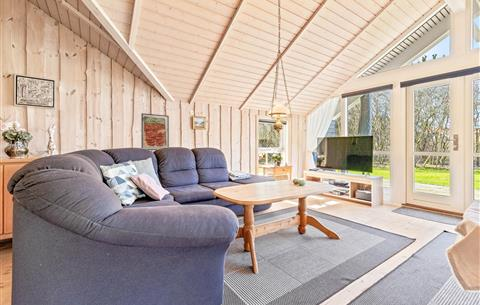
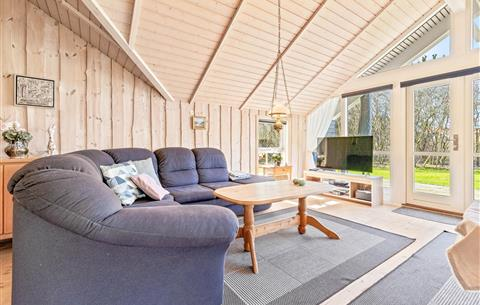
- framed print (155, 132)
